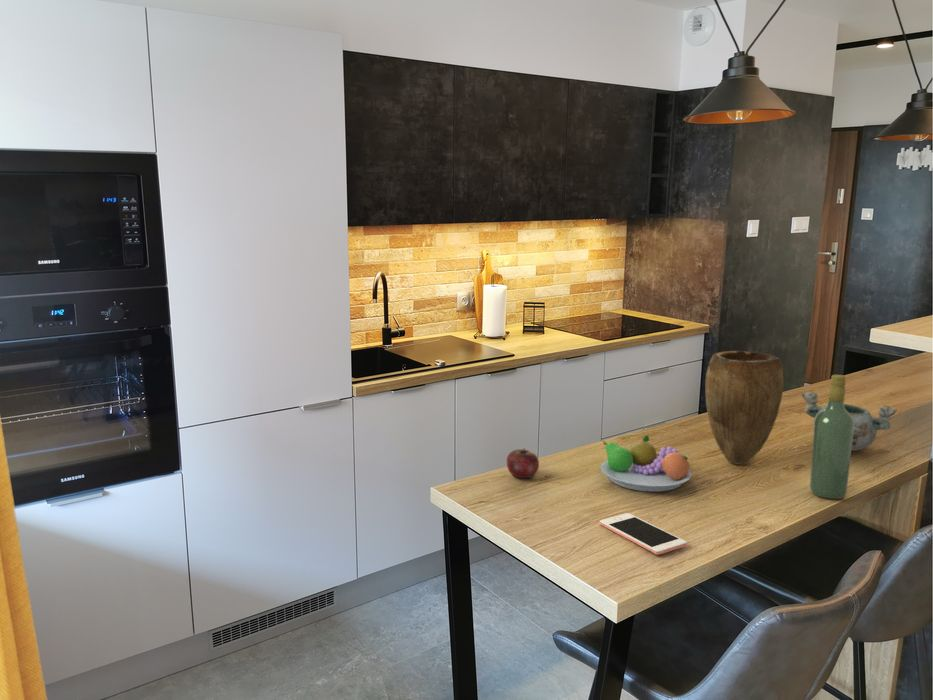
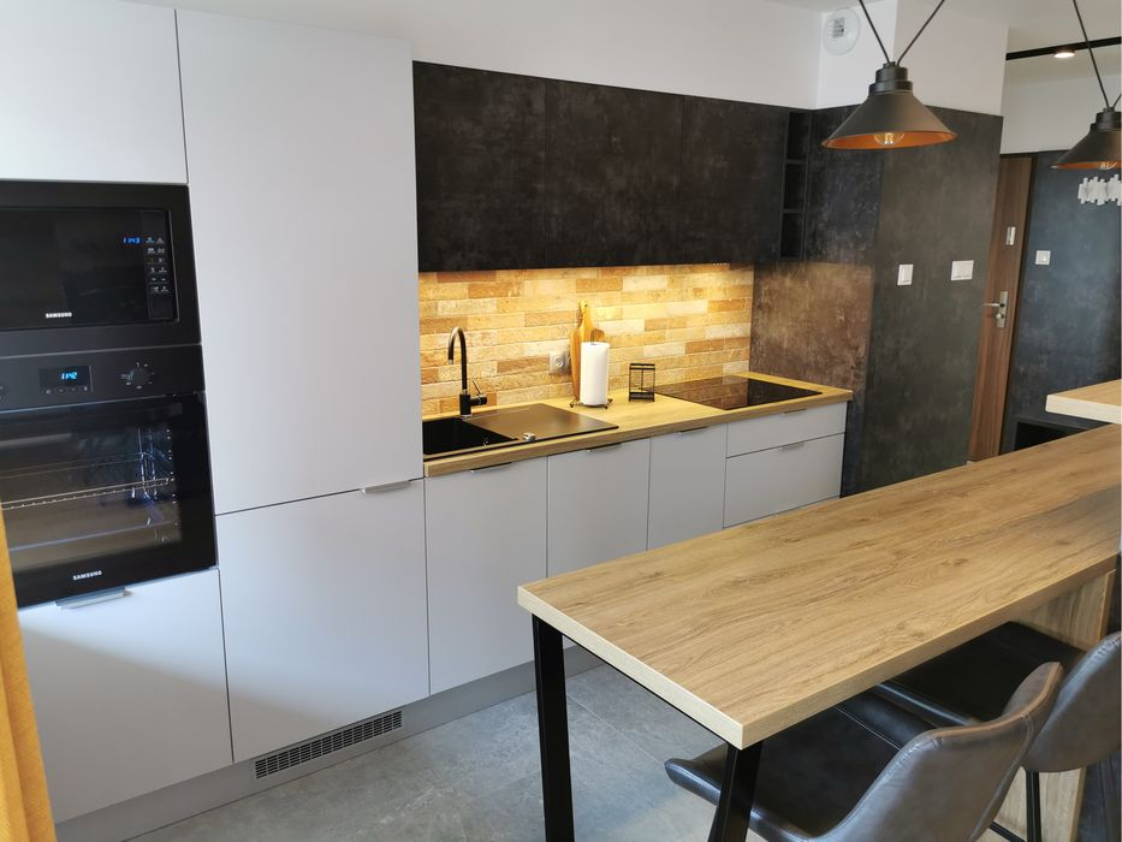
- wine bottle (832, 435)
- apple (522, 461)
- cell phone (641, 532)
- vase (741, 409)
- decorative bowl (853, 419)
- fruit bowl (643, 460)
